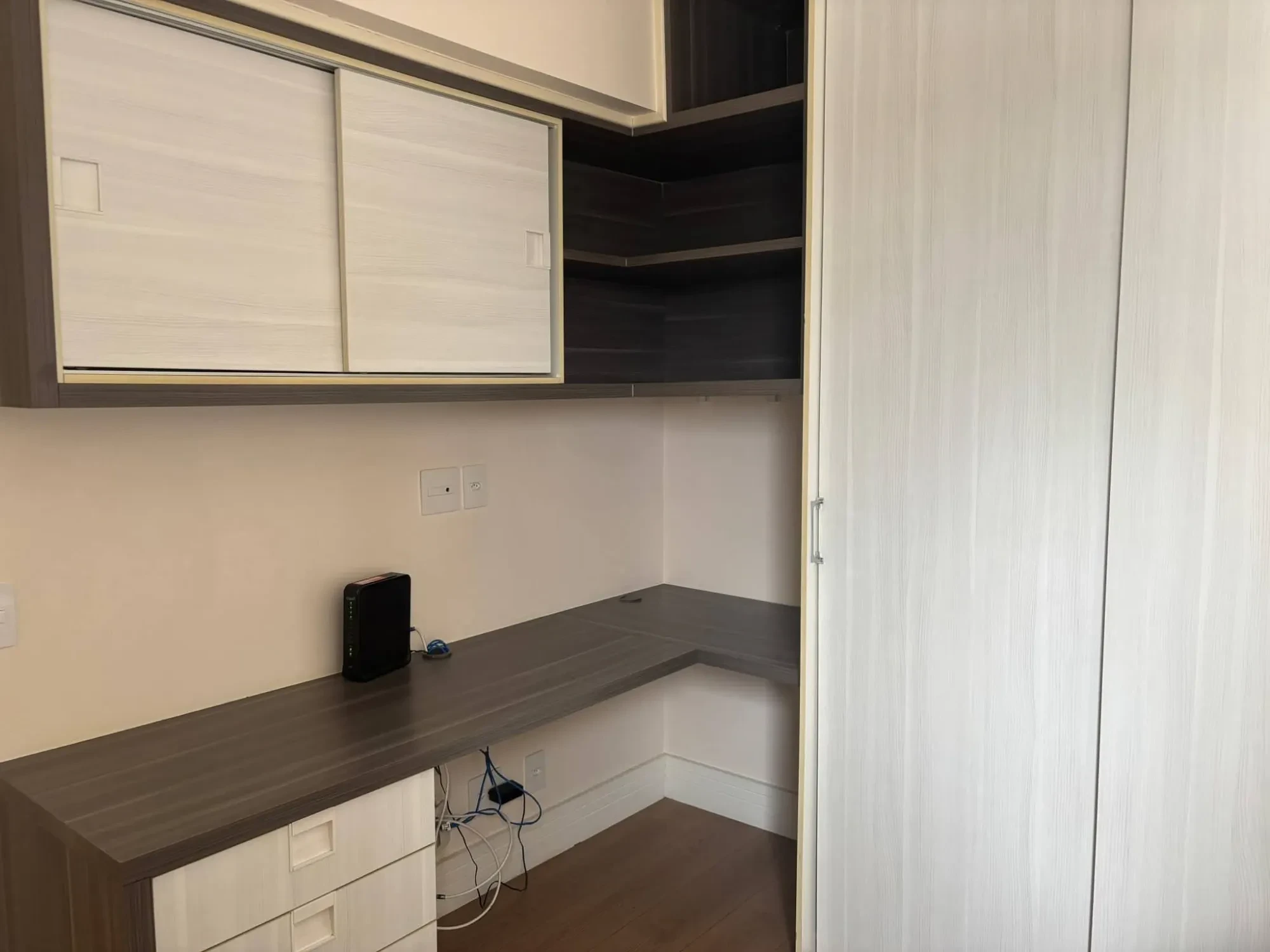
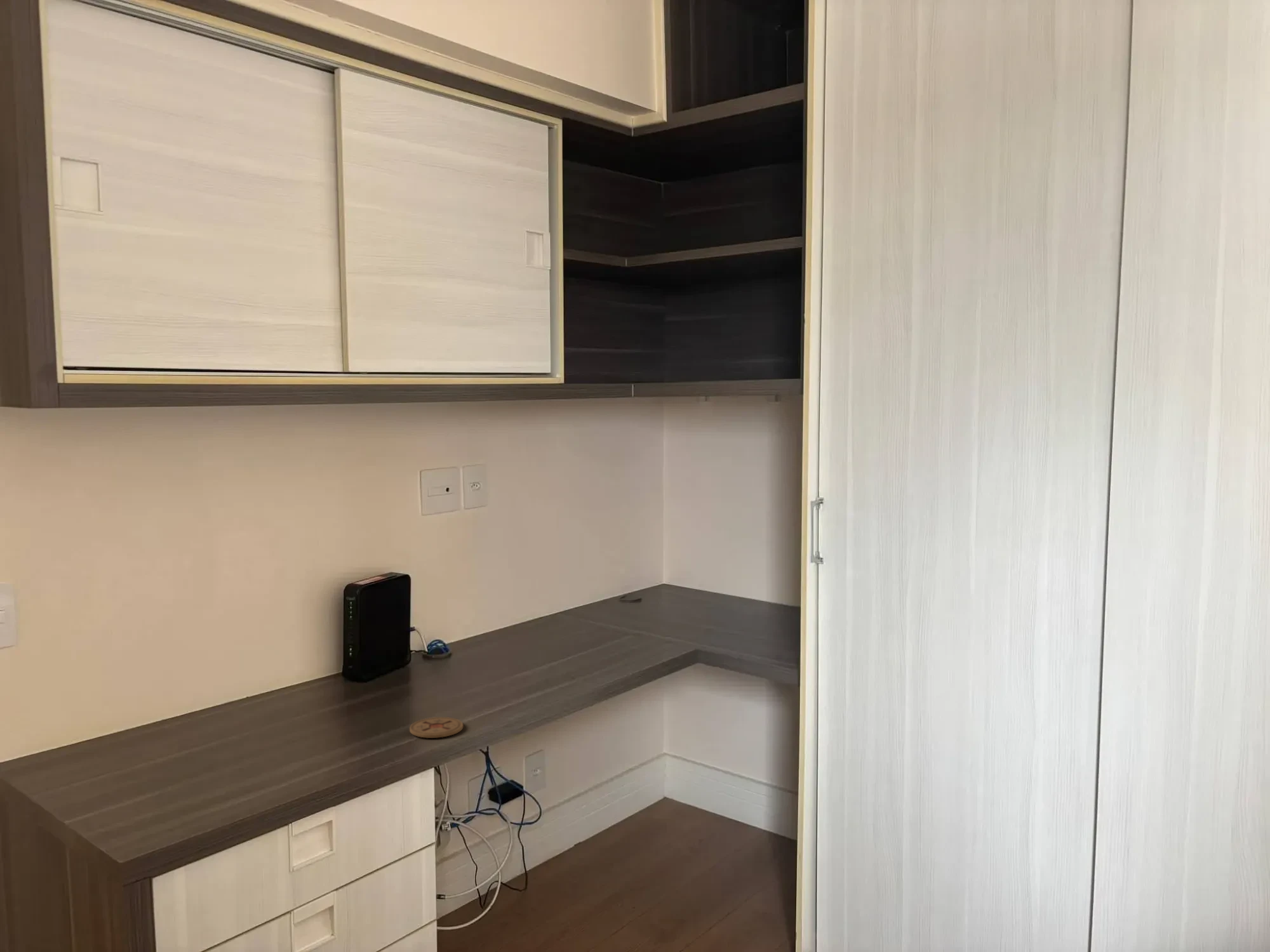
+ coaster (436, 727)
